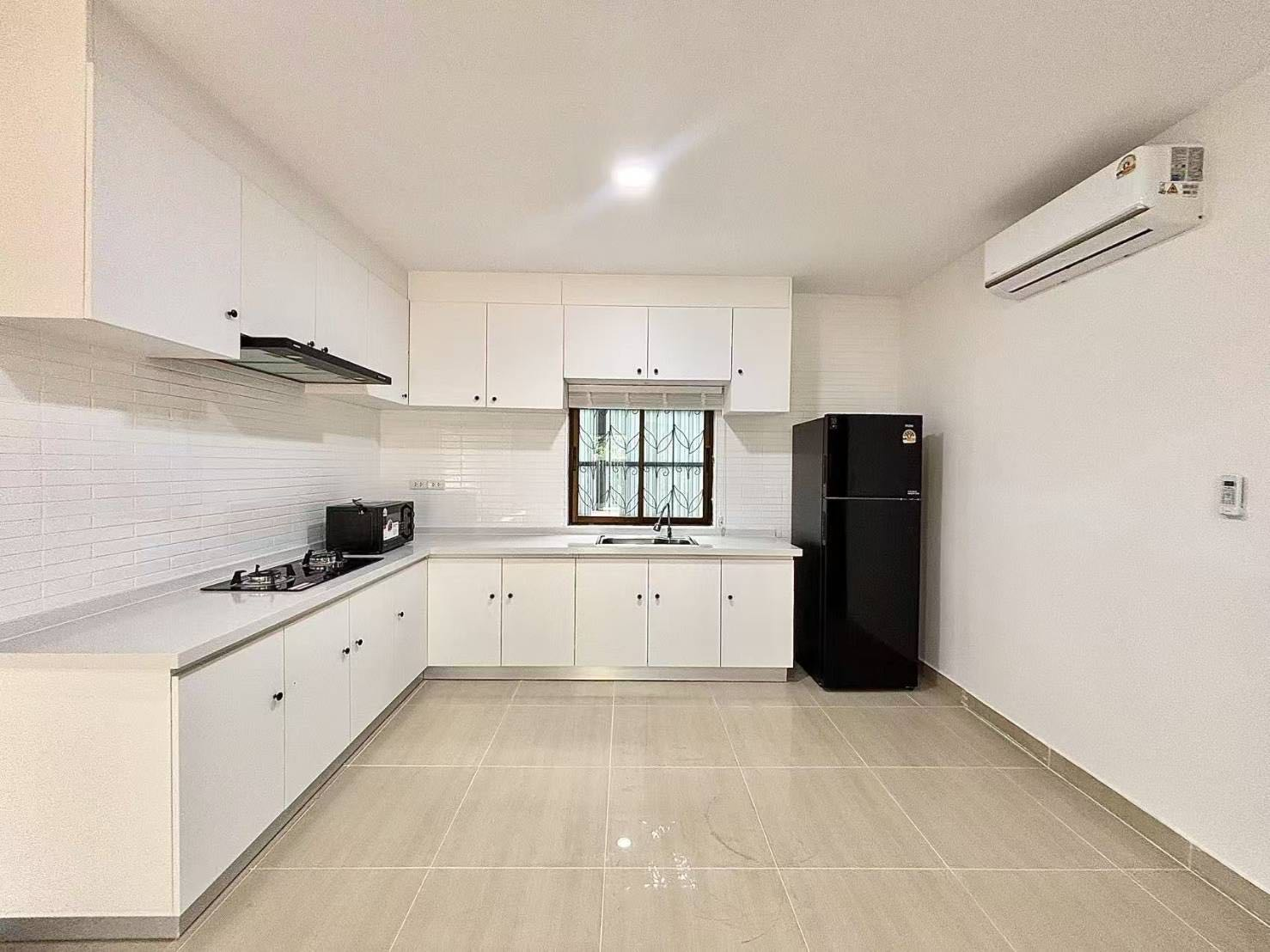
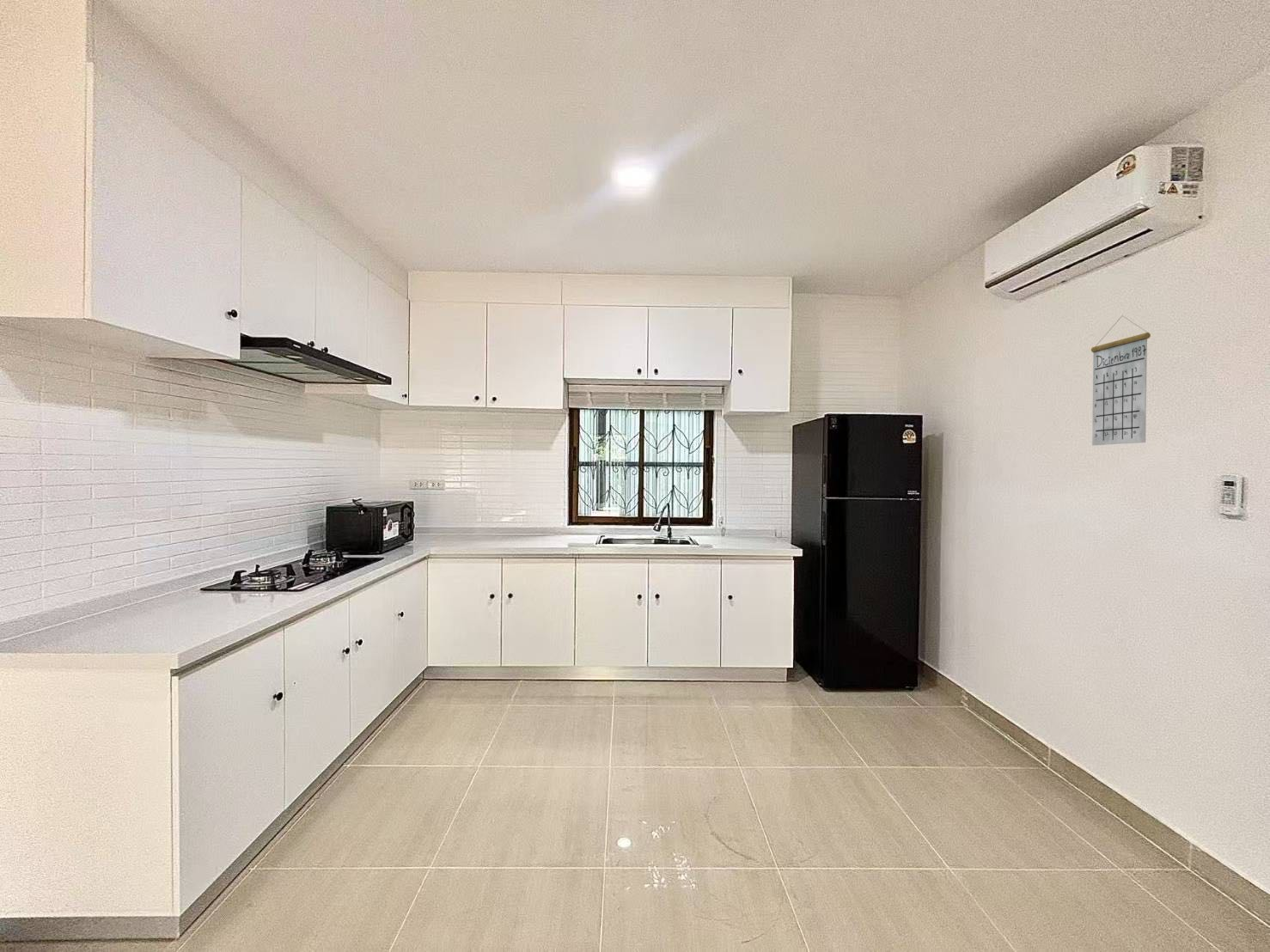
+ calendar (1119, 379)
